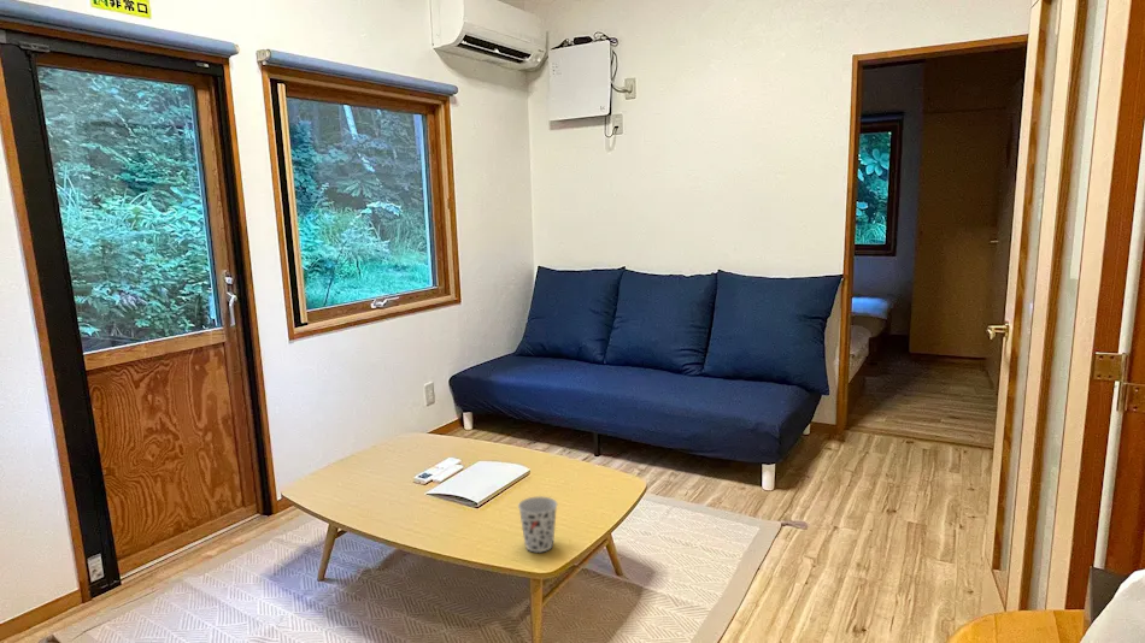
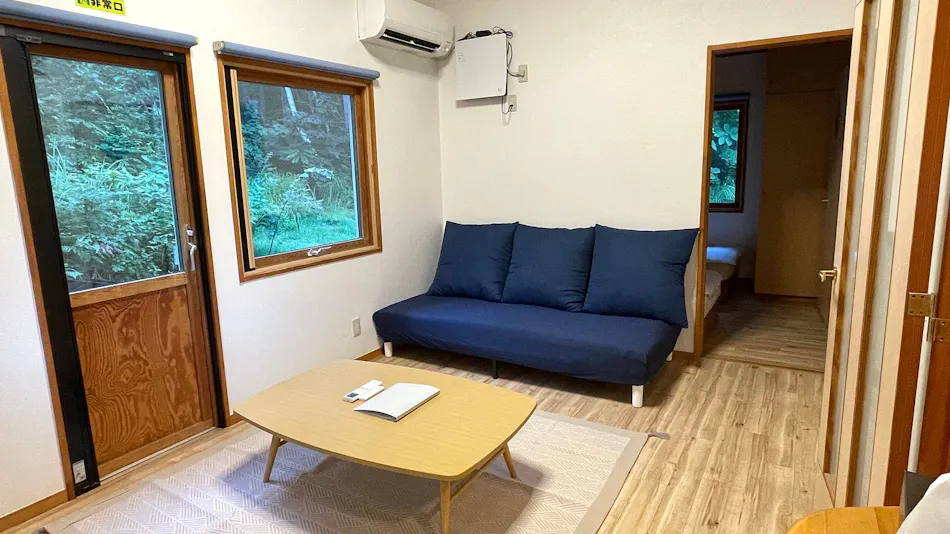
- cup (538, 525)
